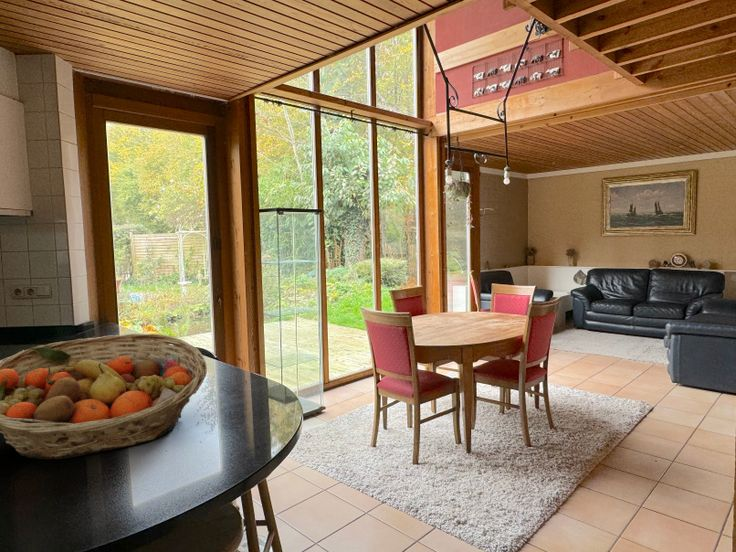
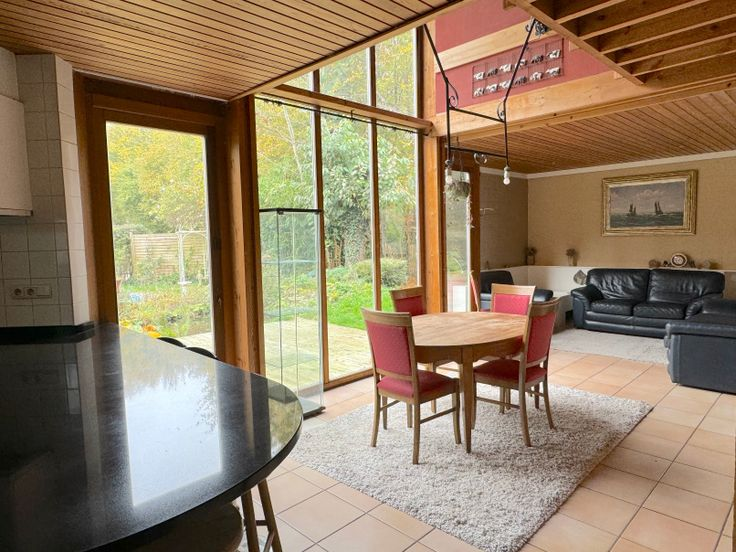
- fruit basket (100, 389)
